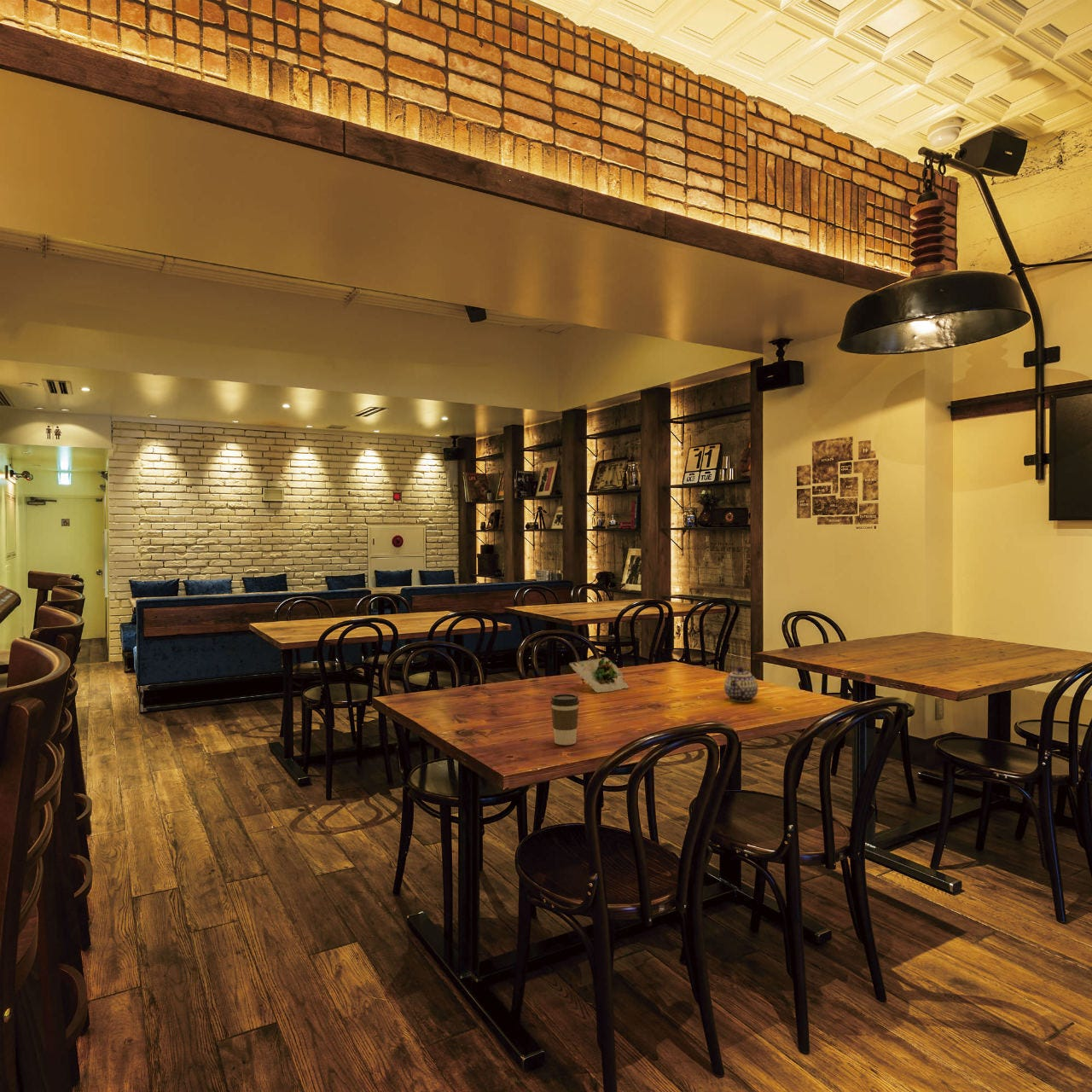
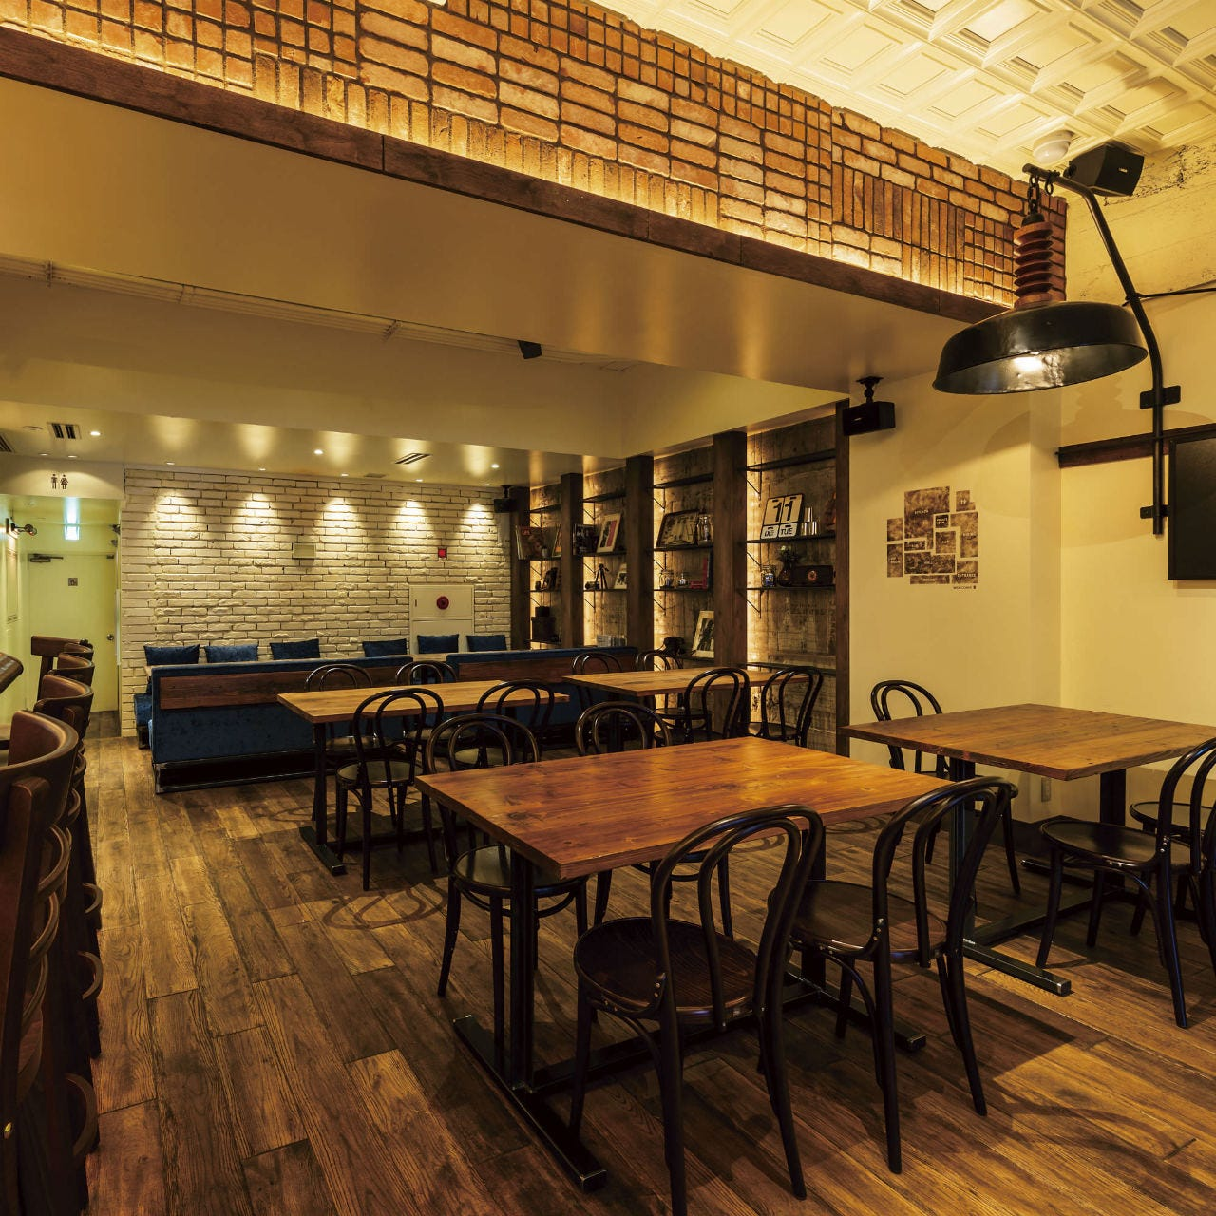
- succulent plant (601, 671)
- coffee cup (565, 719)
- teapot (741, 683)
